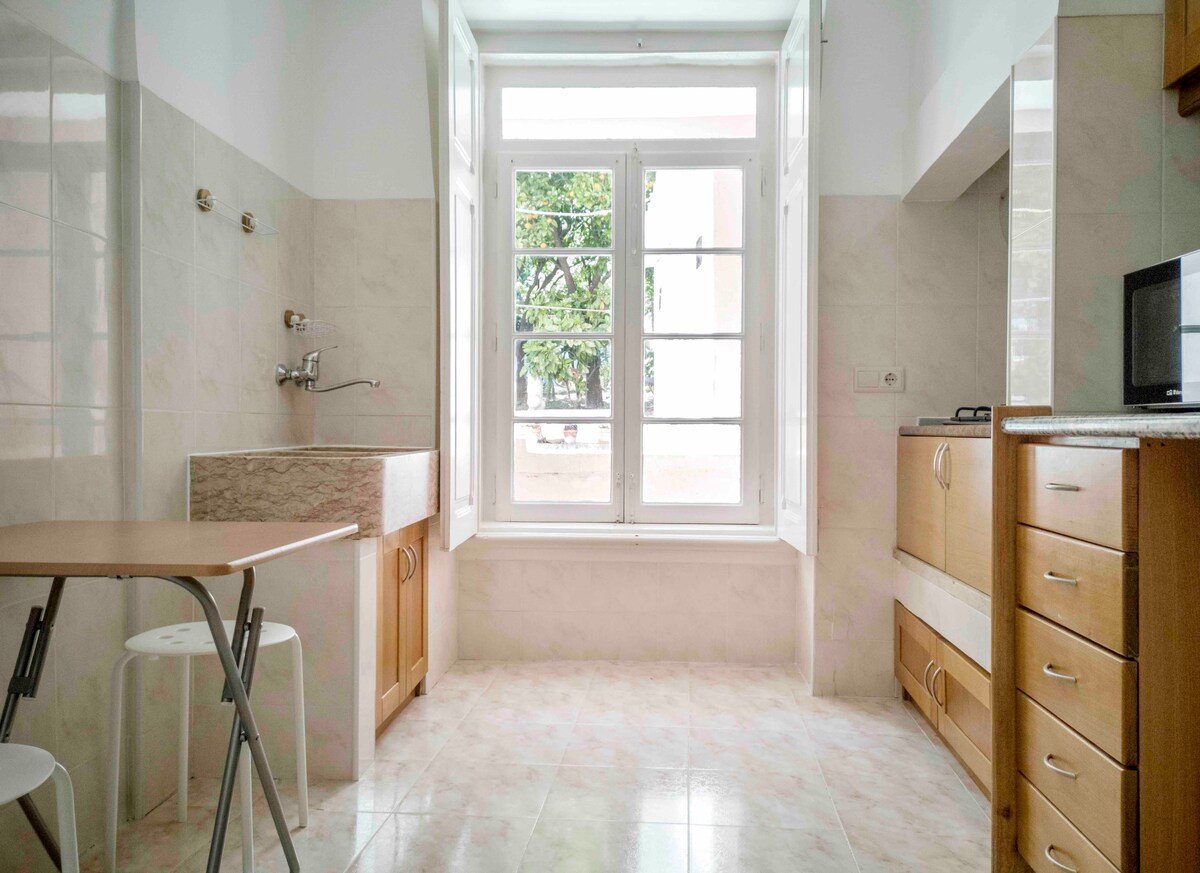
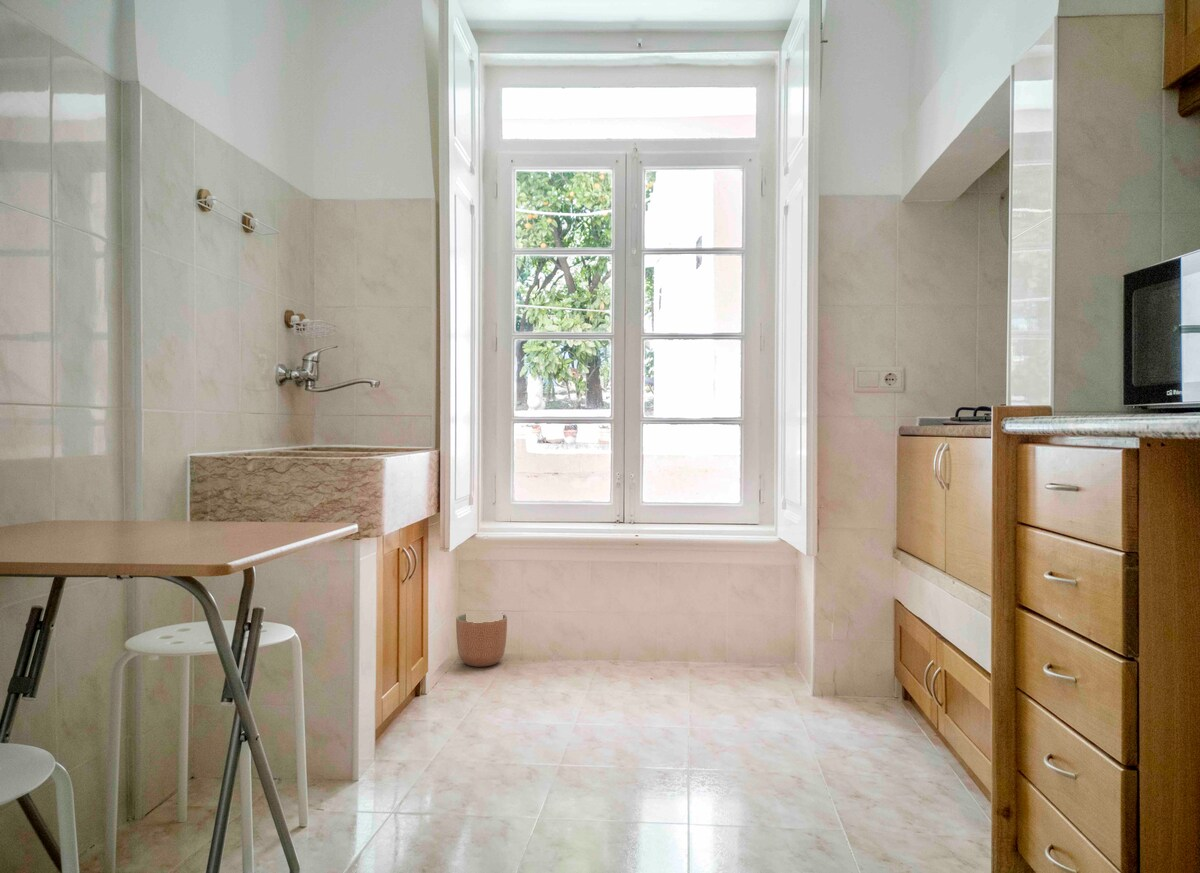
+ planter (481, 640)
